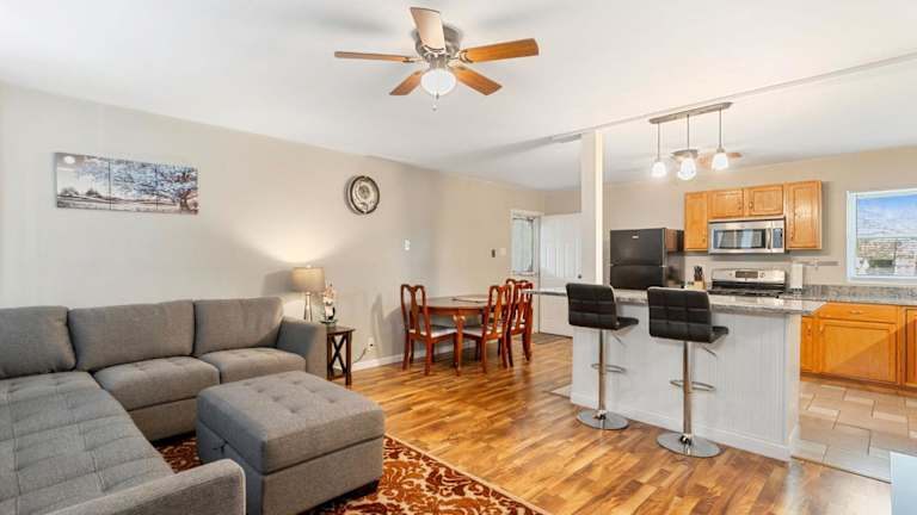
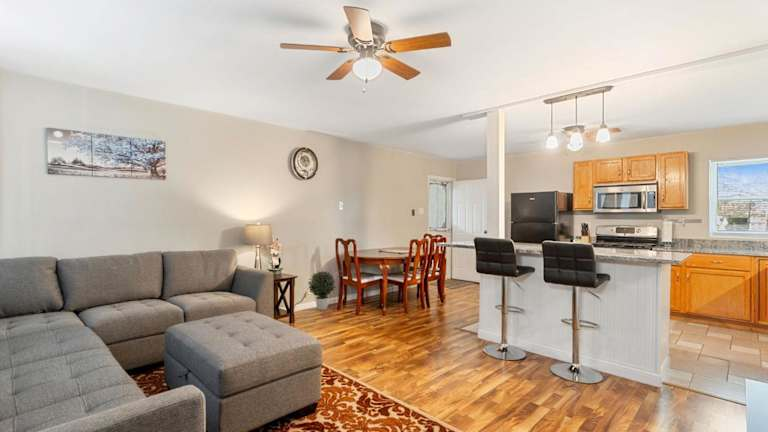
+ potted plant (322, 290)
